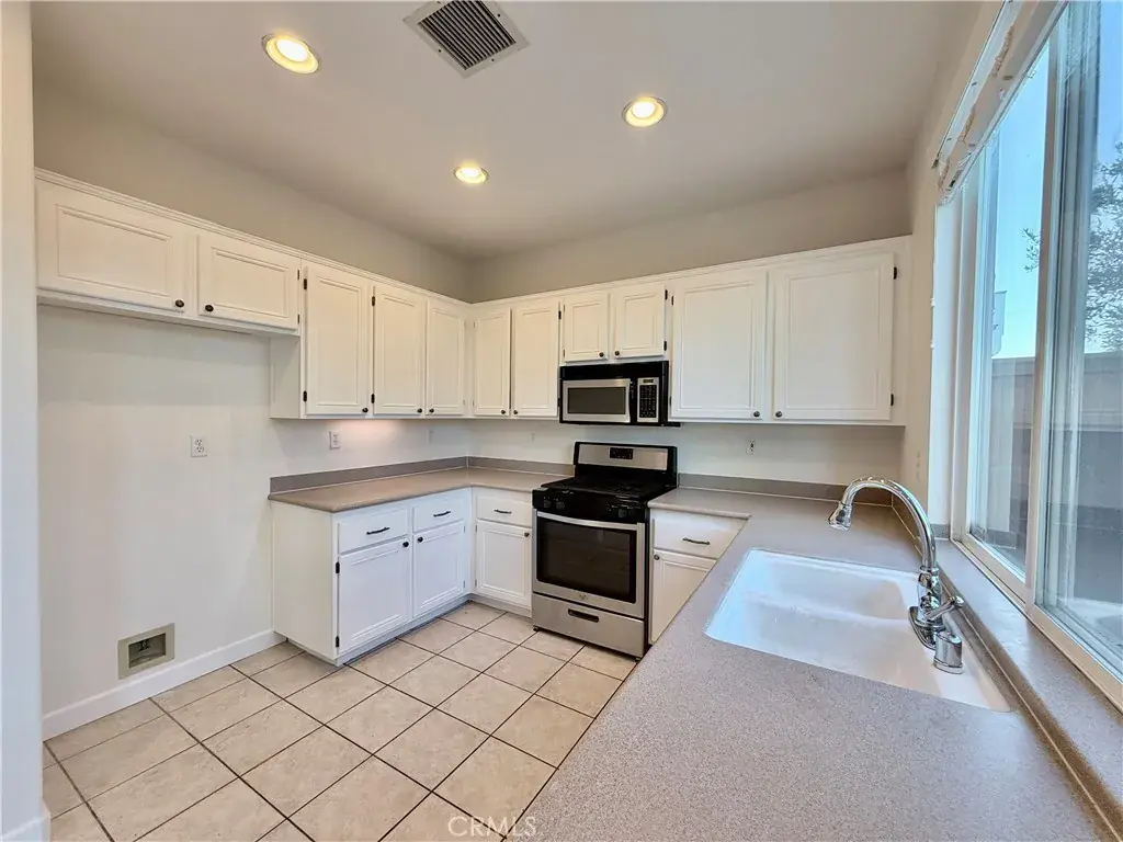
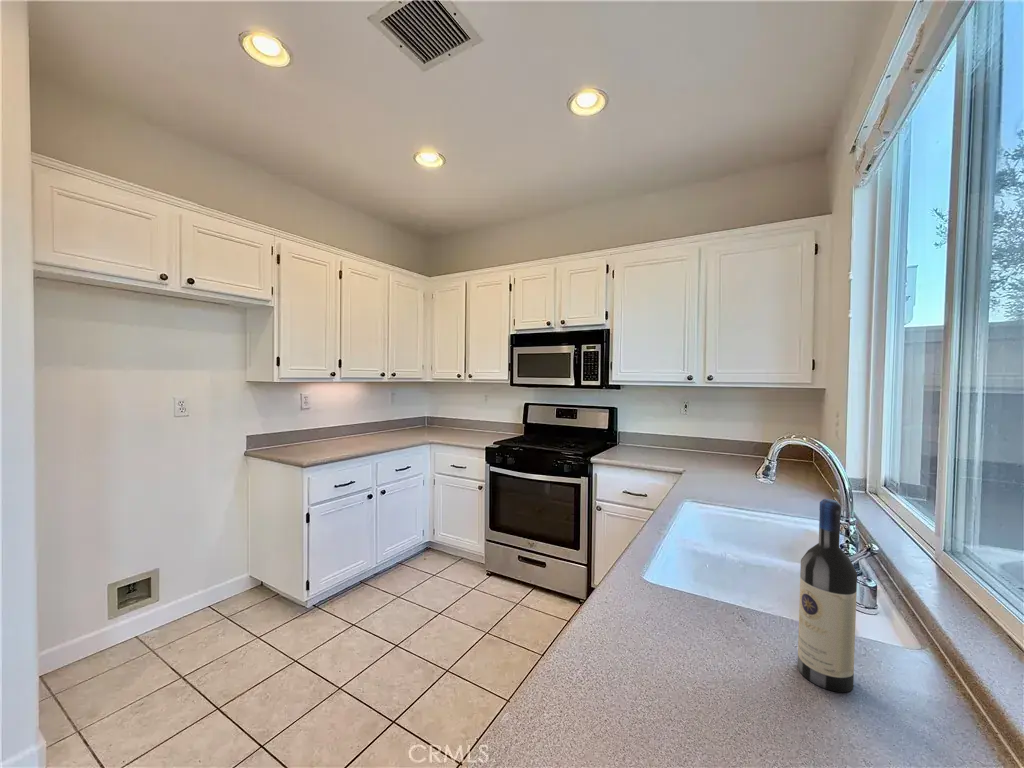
+ wine bottle (827, 588)
